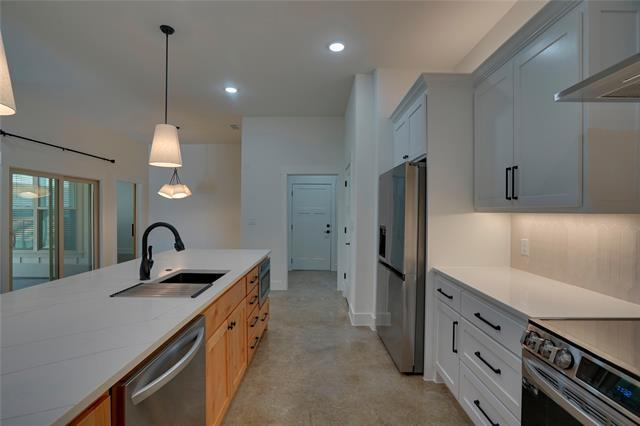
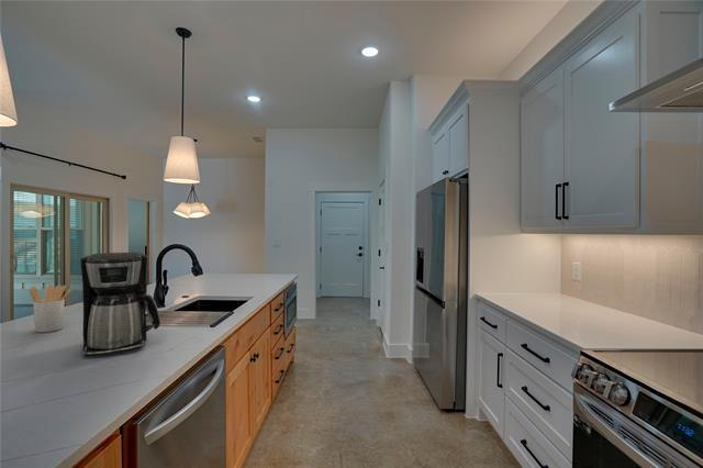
+ coffee maker (125, 297)
+ utensil holder (51, 307)
